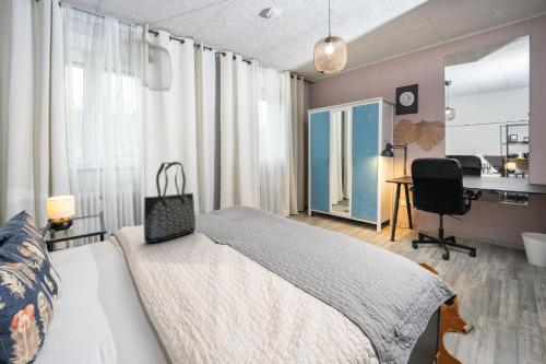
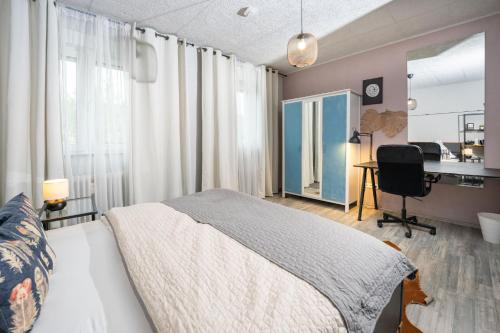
- tote bag (171, 199)
